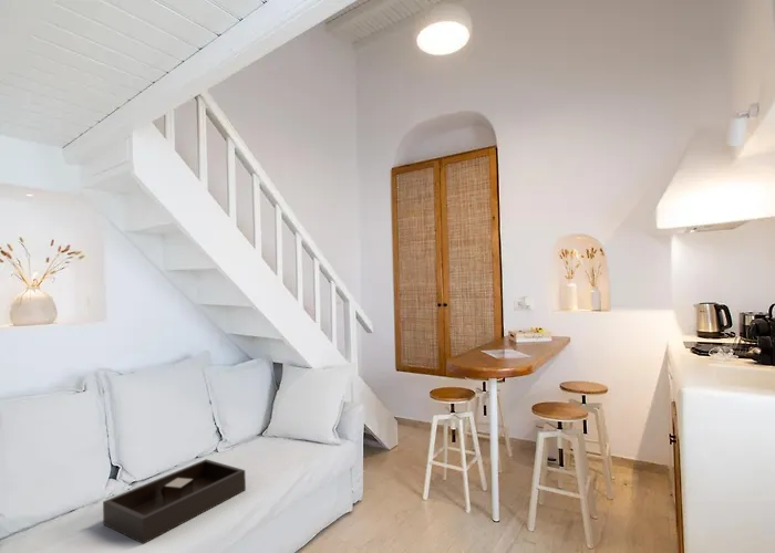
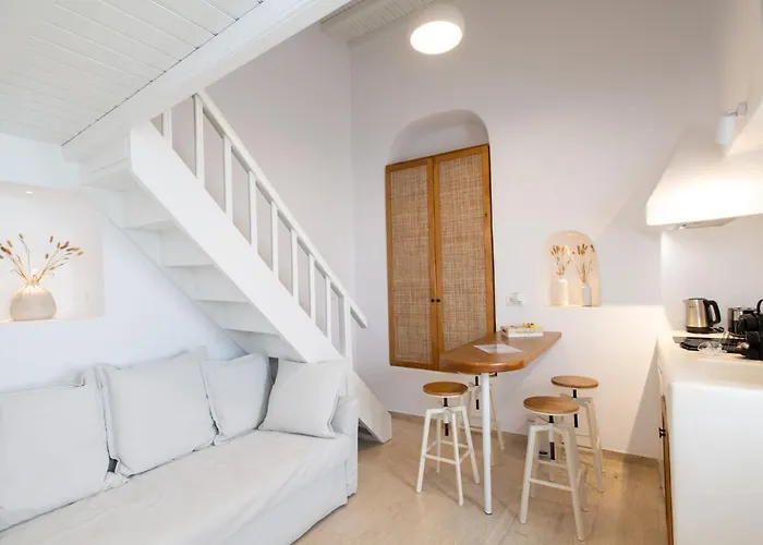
- tray (178, 493)
